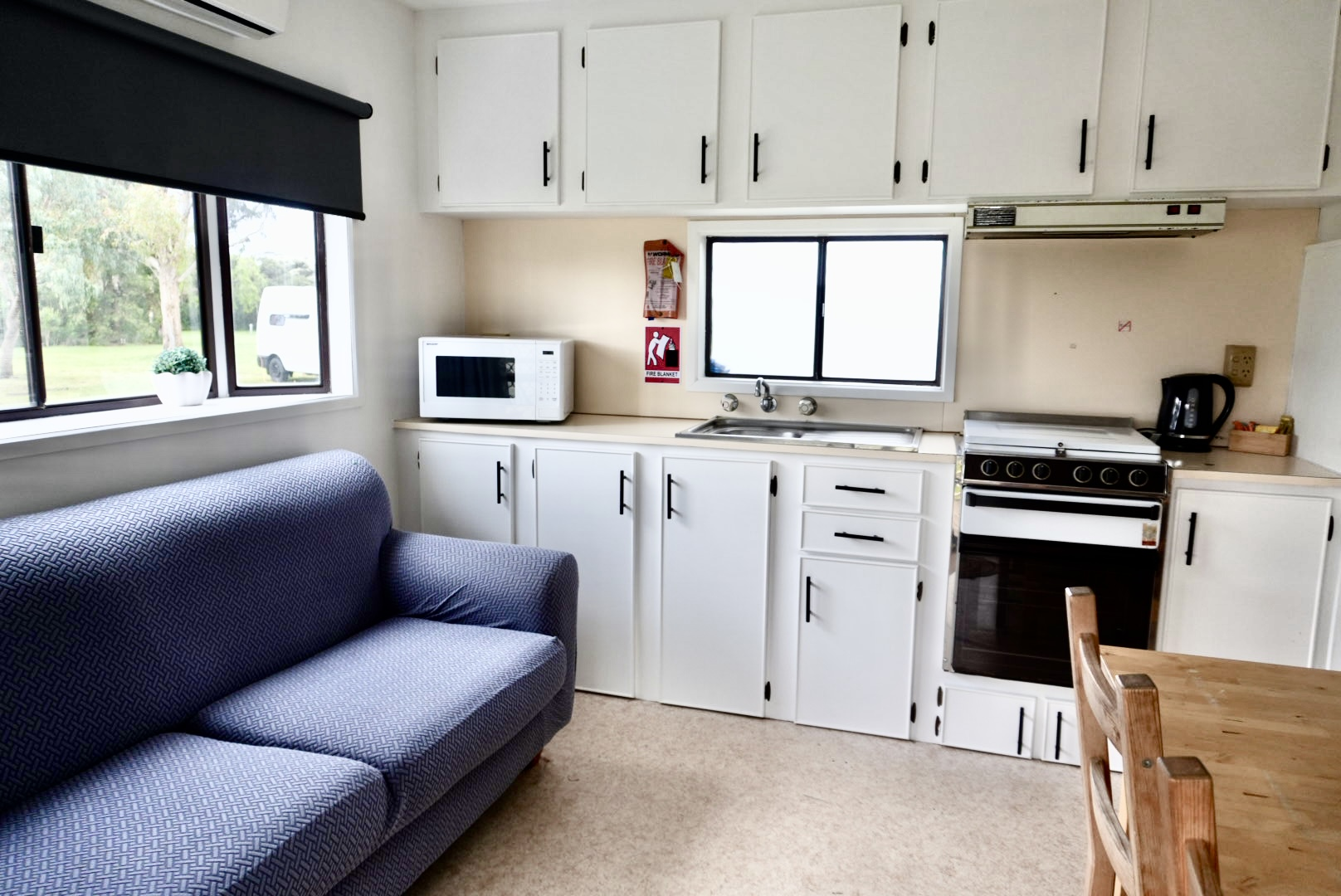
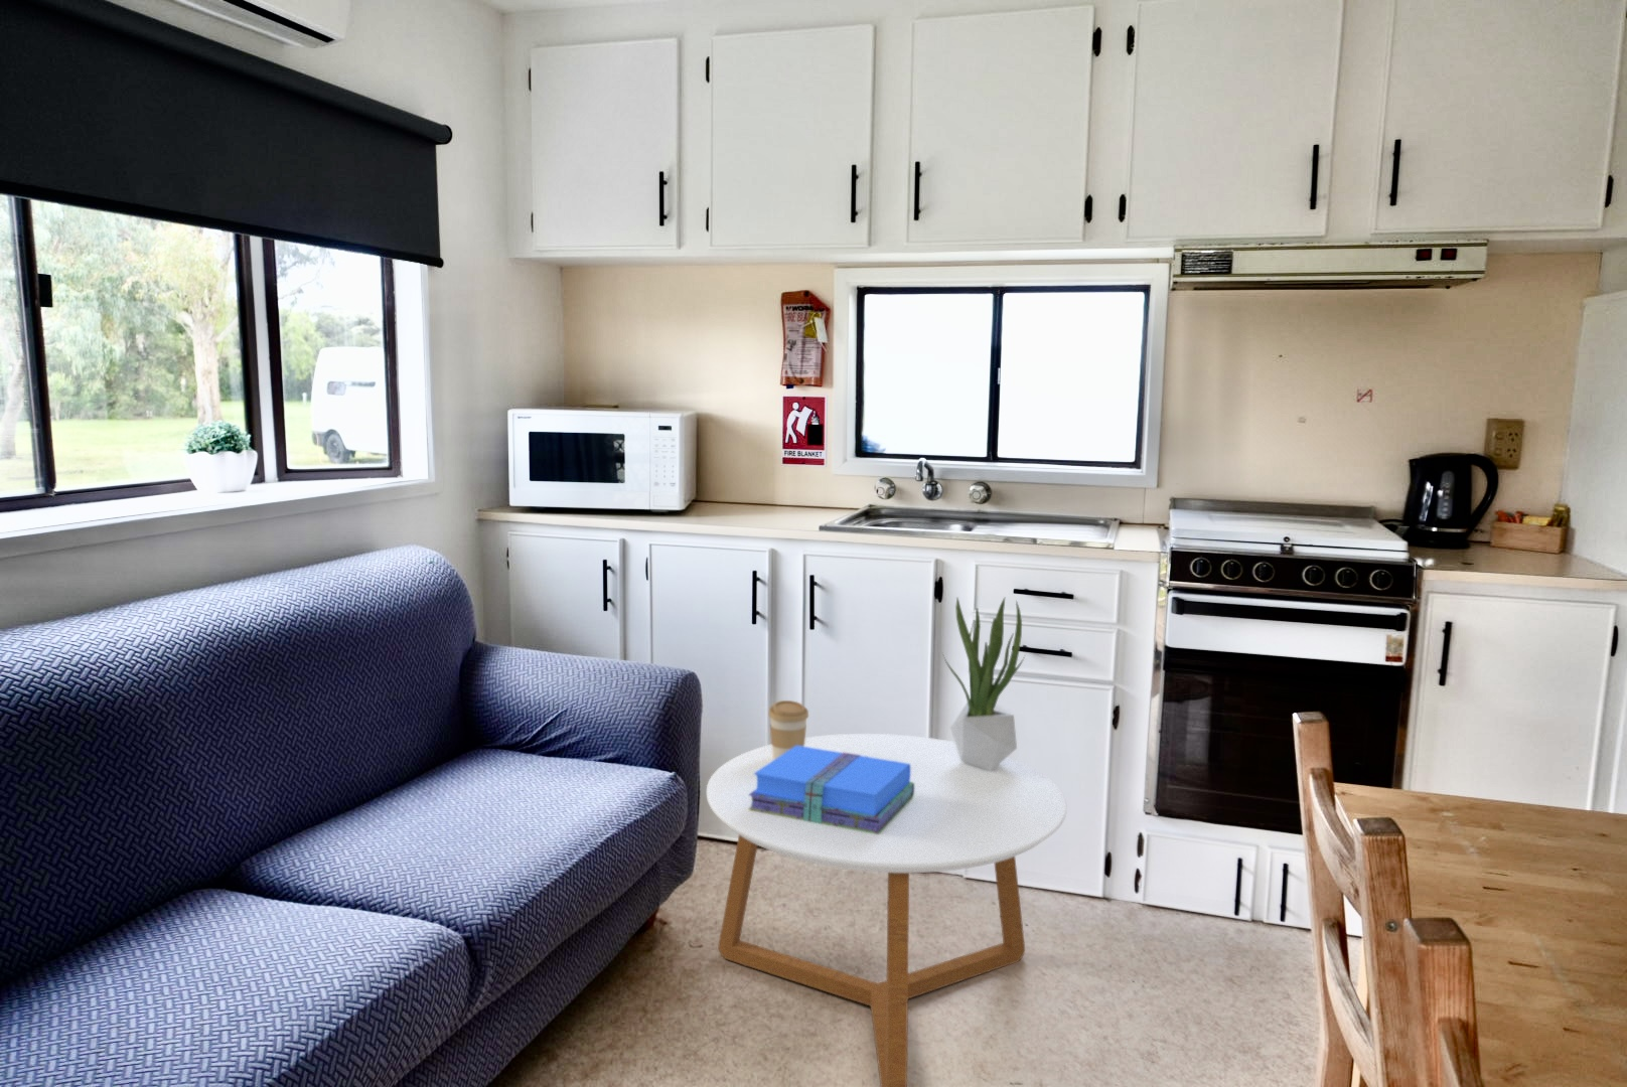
+ books (834, 784)
+ potted plant (988, 682)
+ coffee cup (787, 729)
+ coffee table (888, 895)
